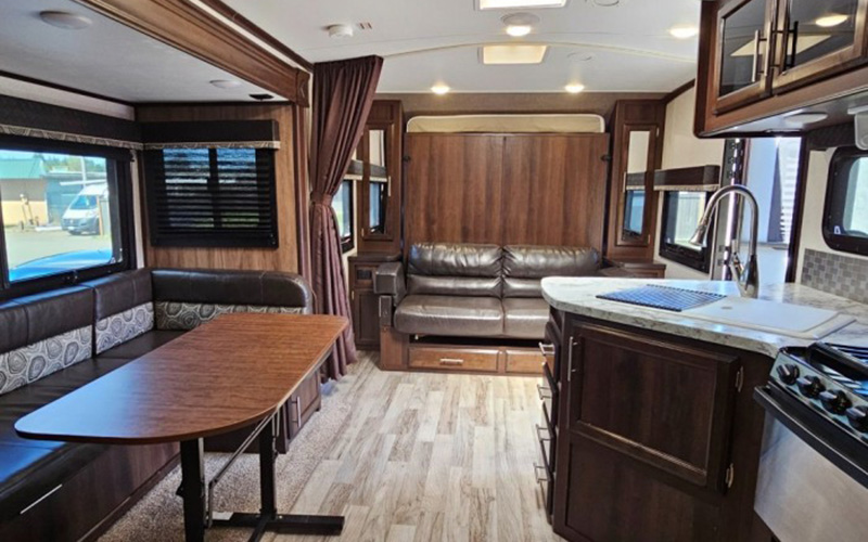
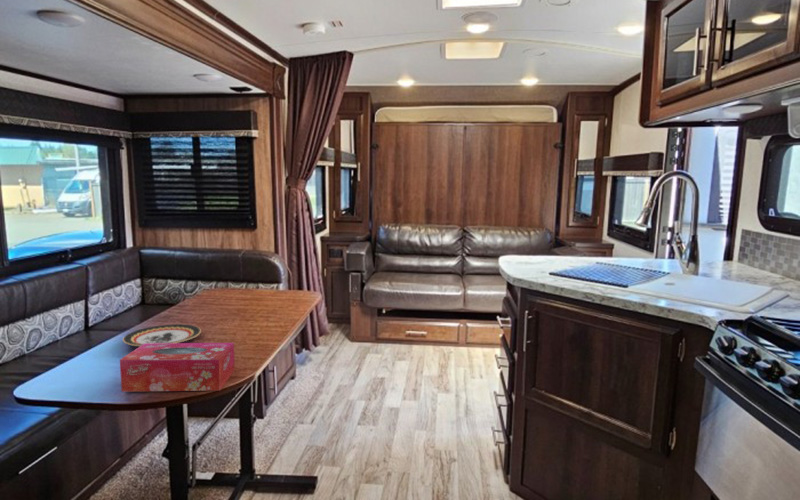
+ plate (163, 336)
+ tissue box (180, 365)
